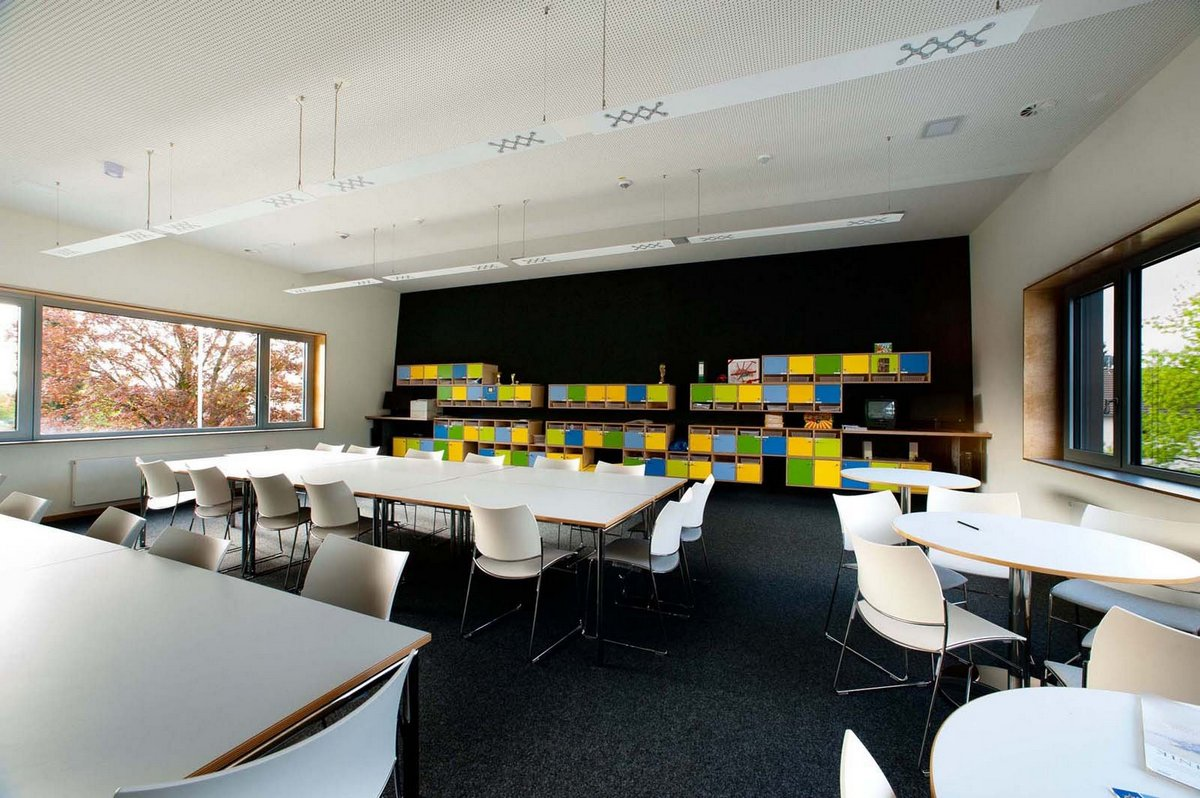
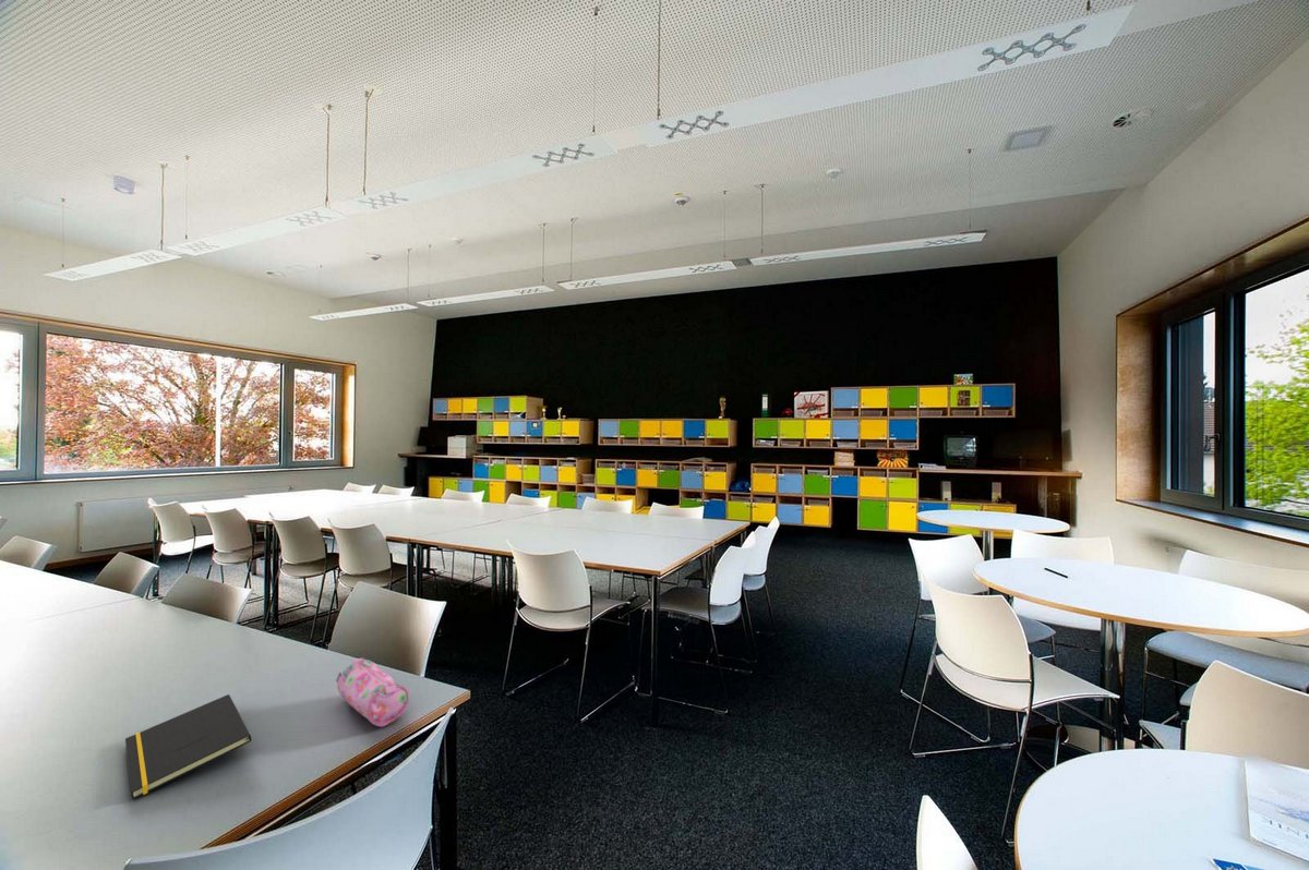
+ notepad (187, 739)
+ pencil case (371, 689)
